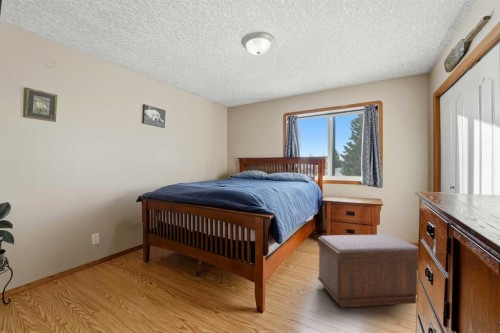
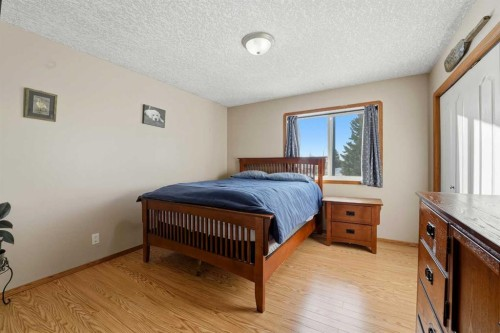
- bench (366, 266)
